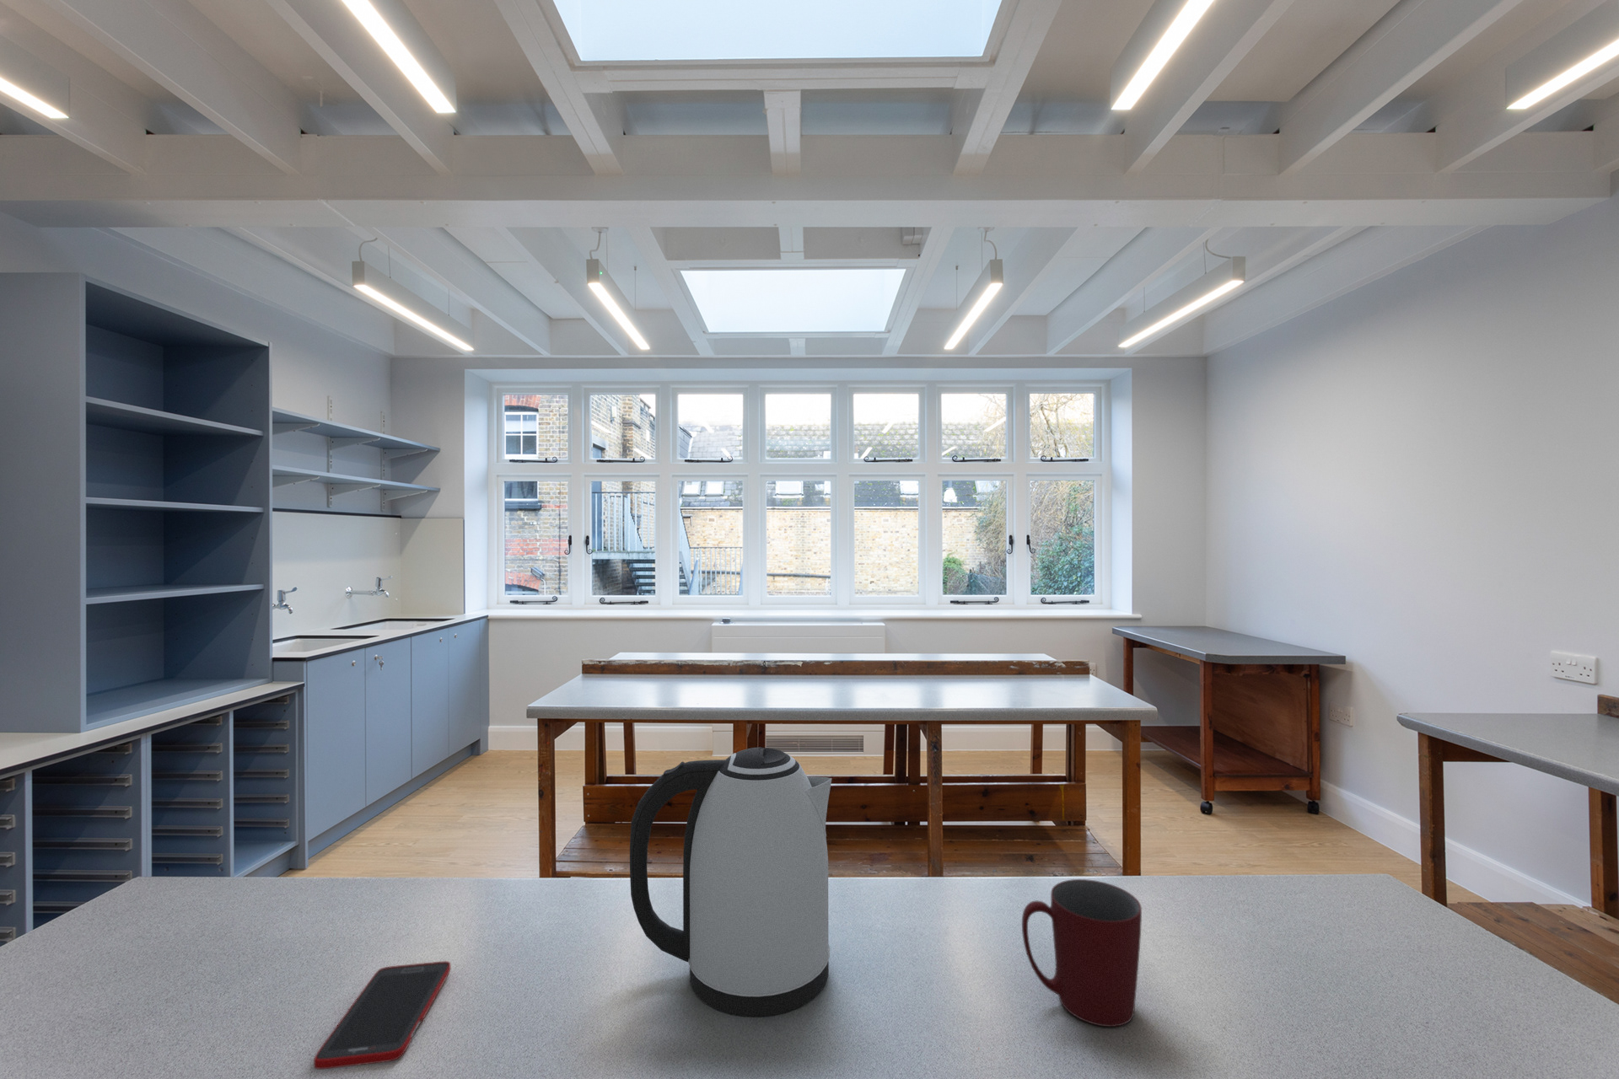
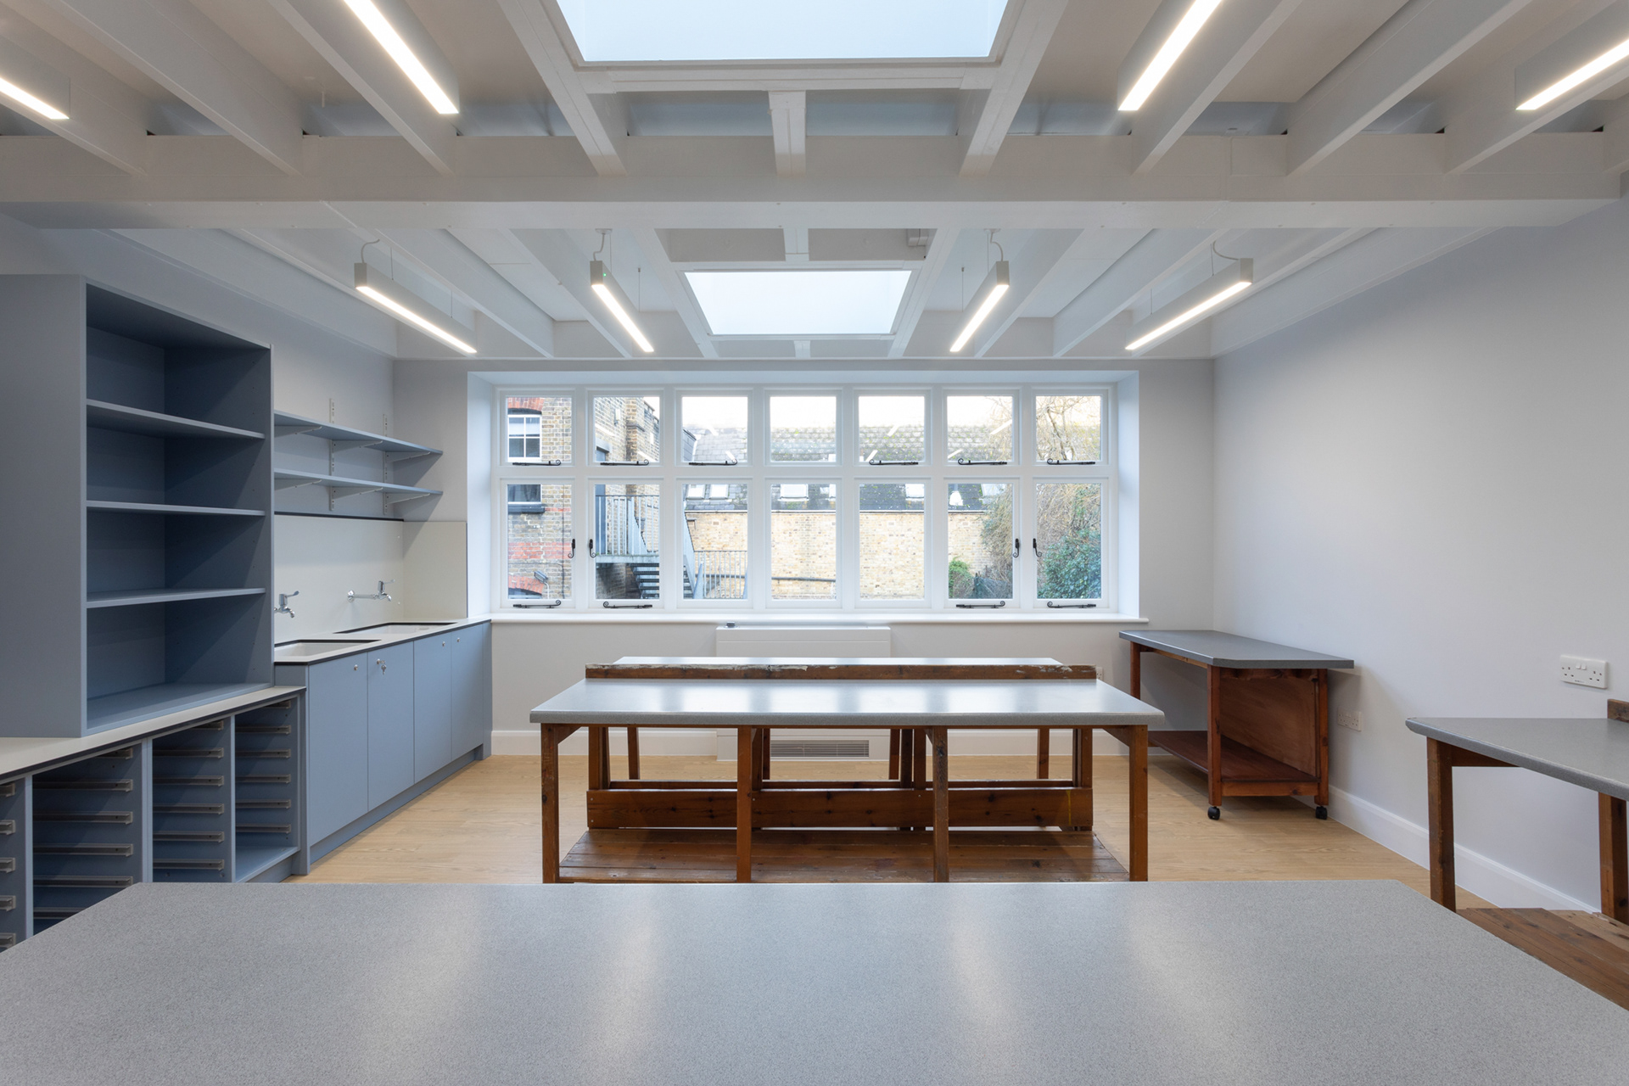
- kettle (732, 861)
- cell phone (389, 1010)
- mug (1081, 951)
